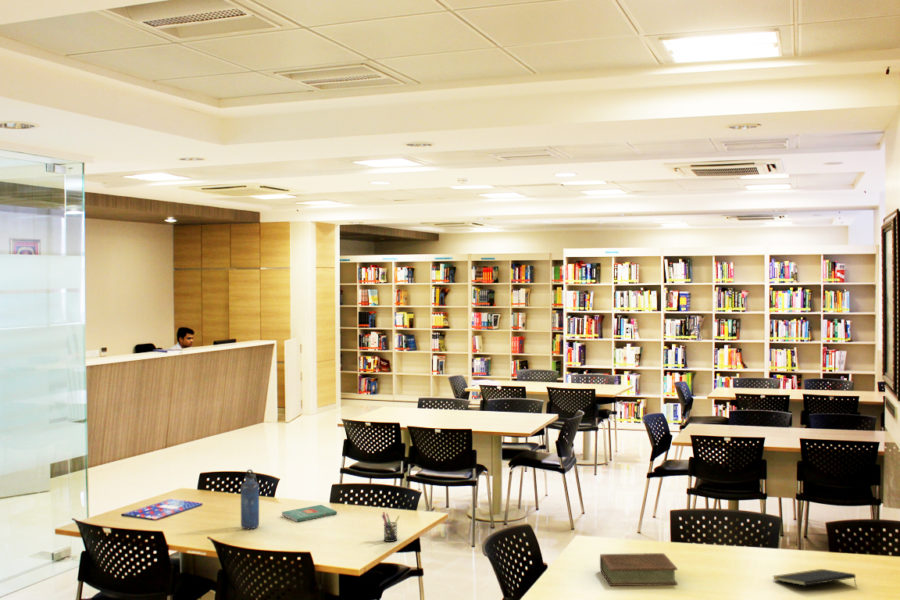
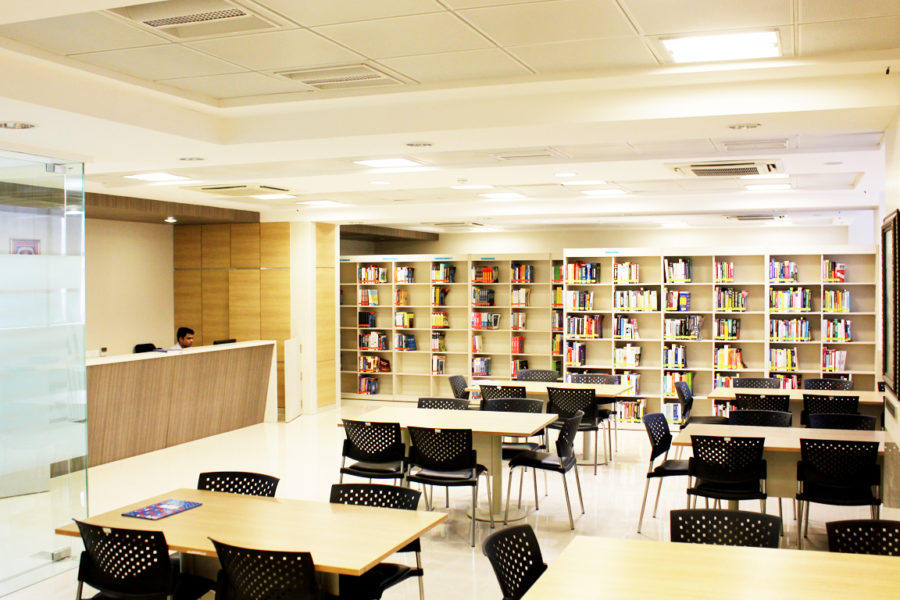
- book (309, 513)
- pen holder (389, 526)
- notepad (813, 576)
- book (637, 568)
- water bottle (250, 498)
